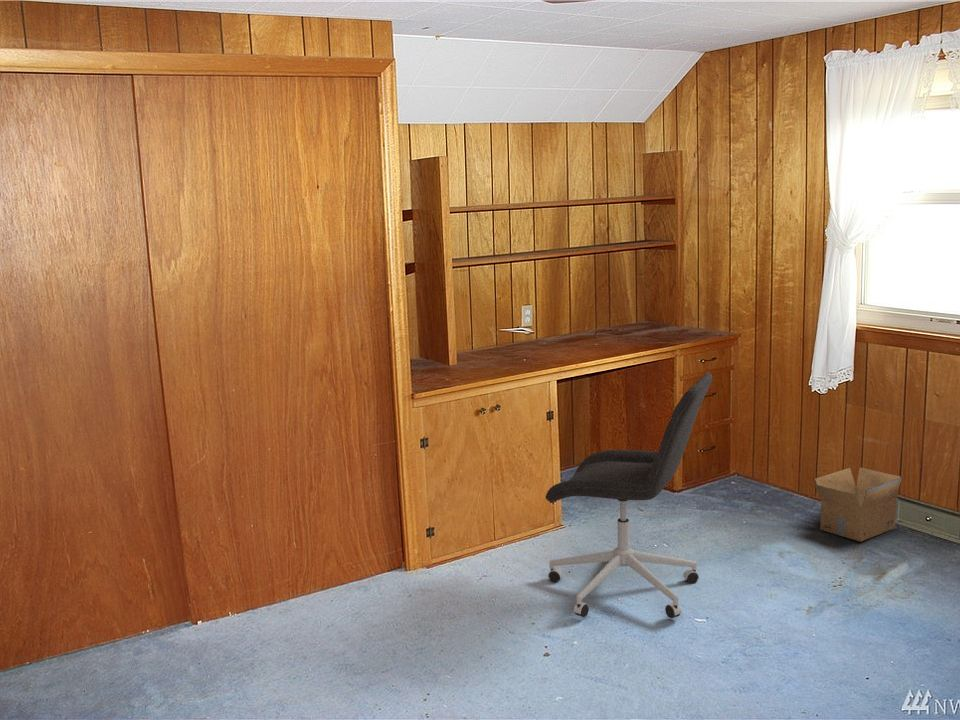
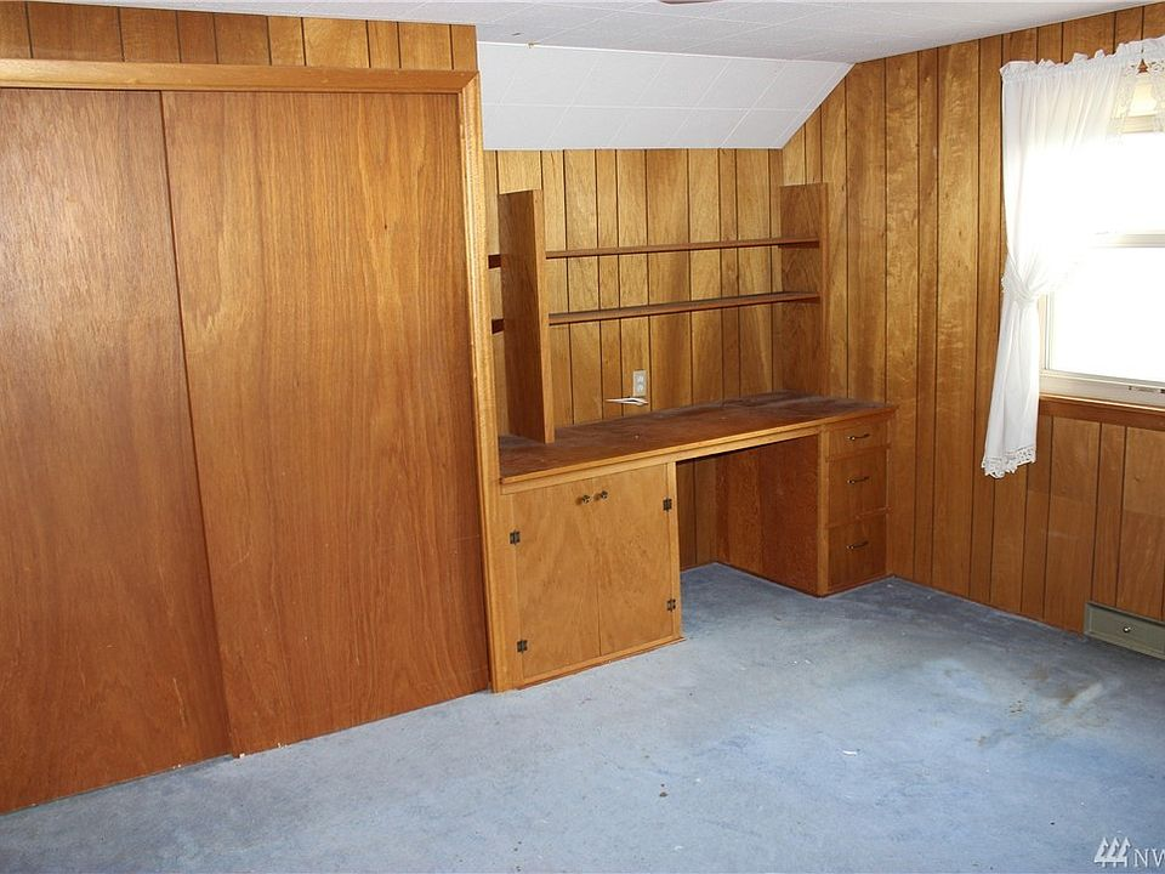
- cardboard box (855, 503)
- office chair (626, 486)
